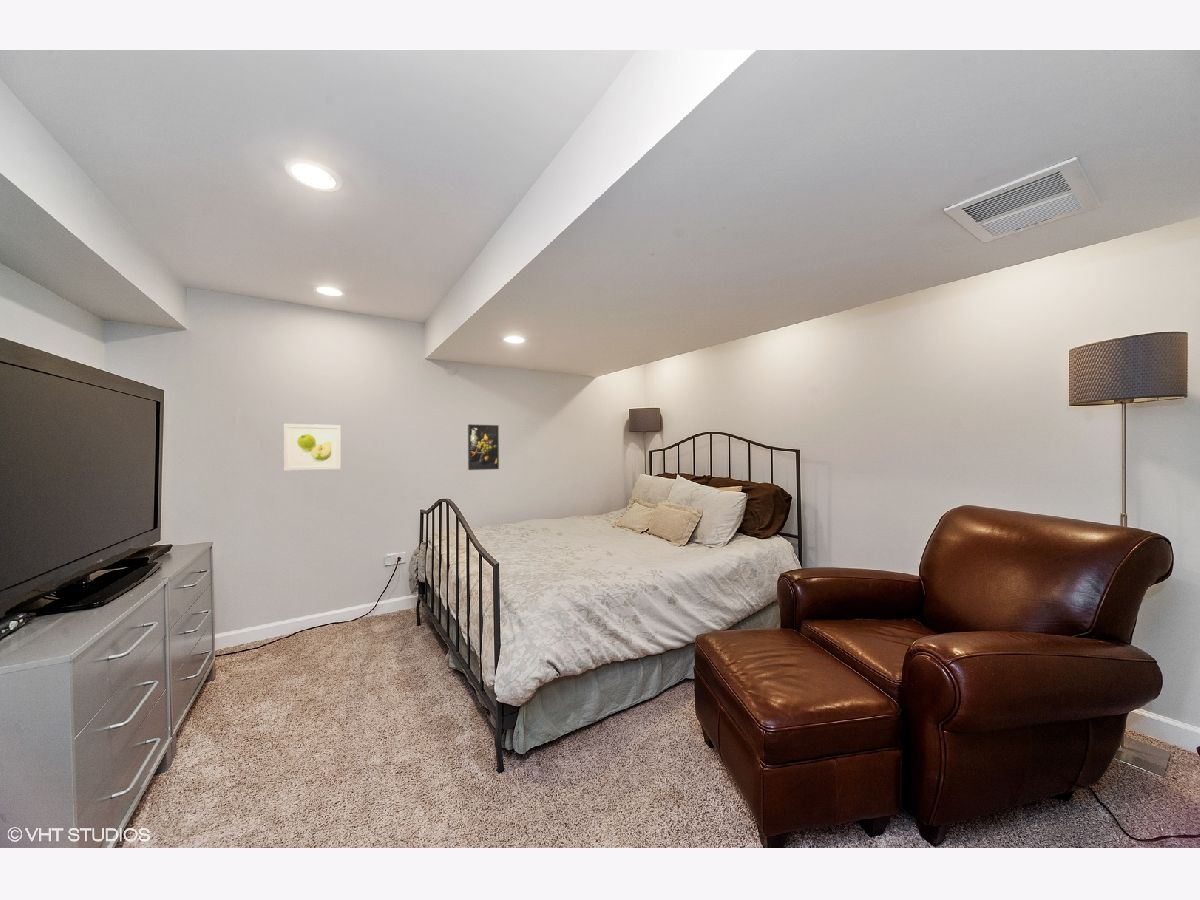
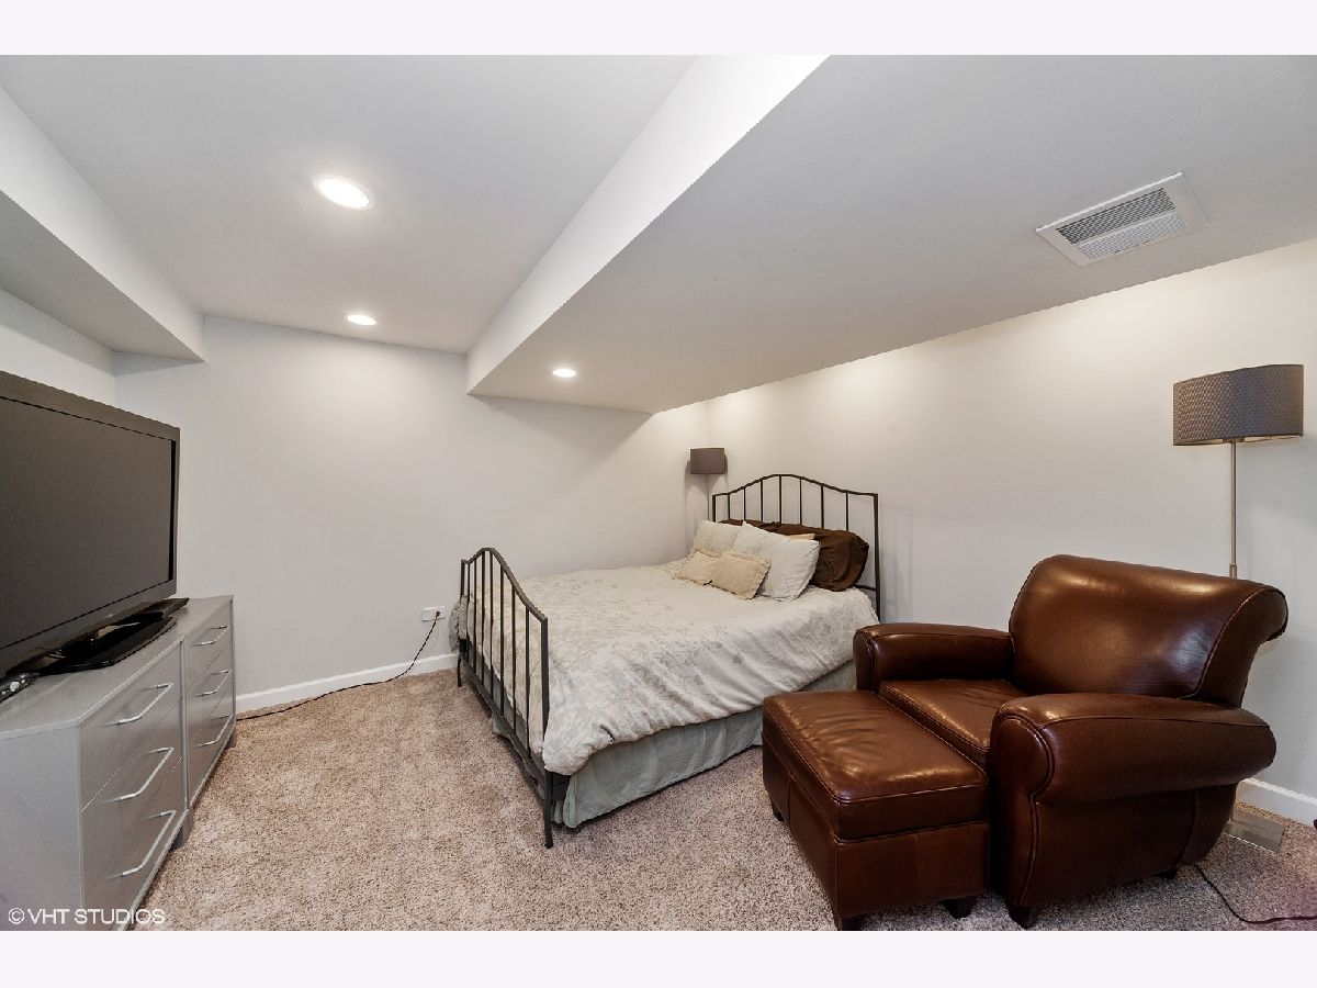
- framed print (483, 447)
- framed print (313, 447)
